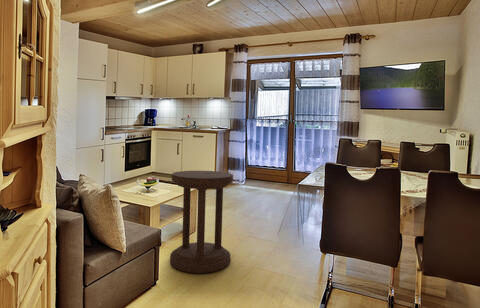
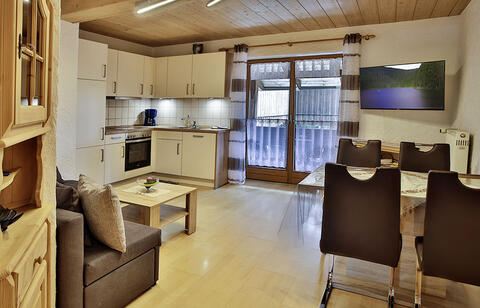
- side table (201, 217)
